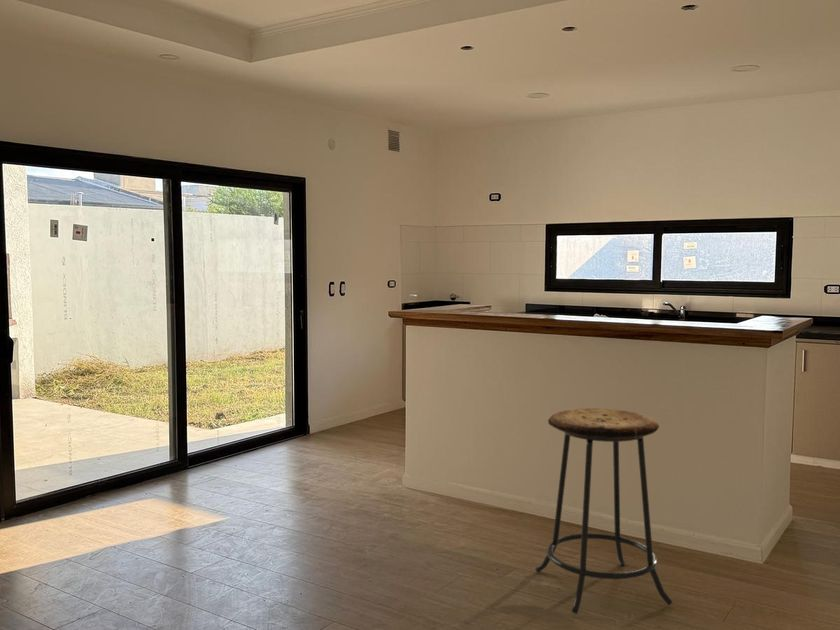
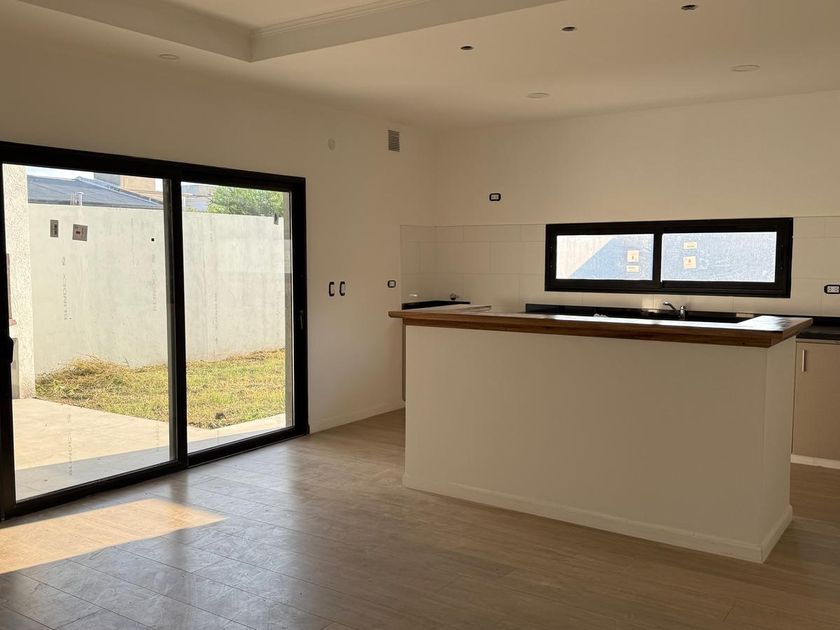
- bar stool (614, 503)
